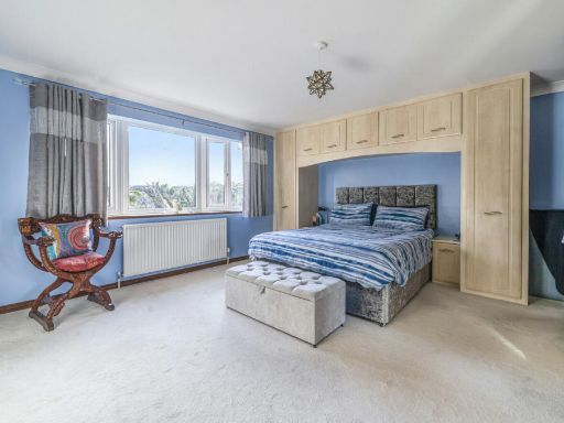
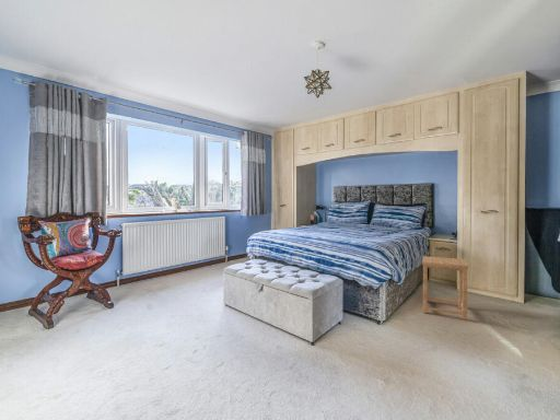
+ side table (442, 299)
